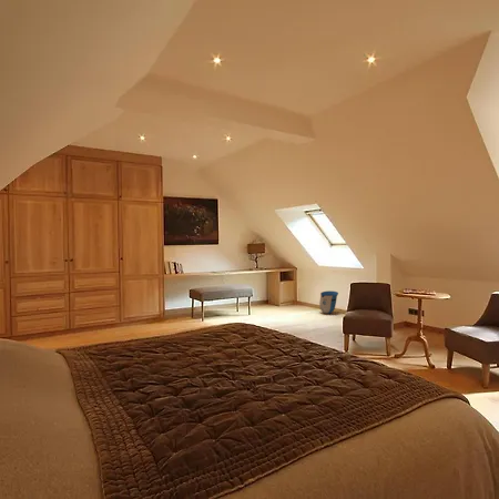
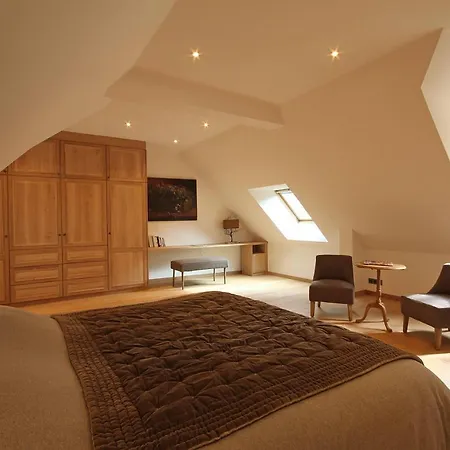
- sun visor (328, 302)
